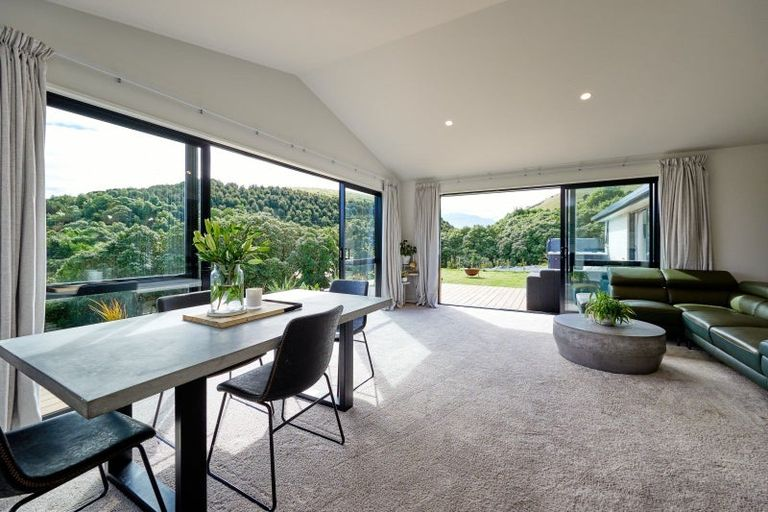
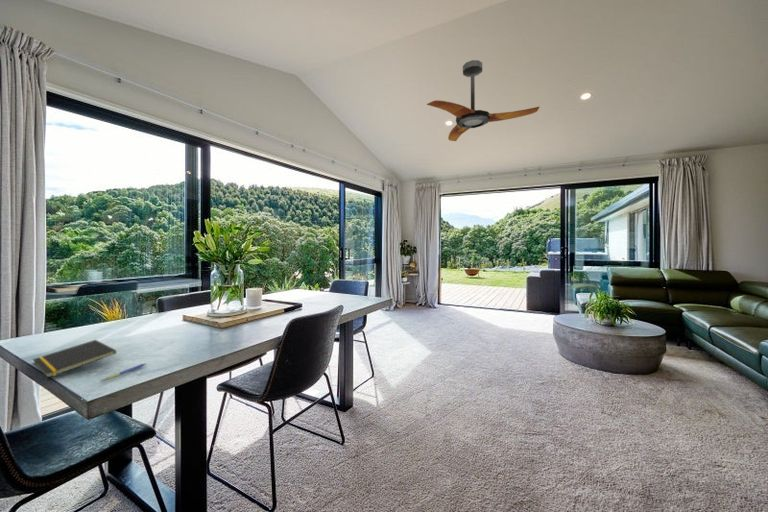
+ ceiling fan (474, 94)
+ pen (124, 372)
+ notepad (74, 356)
